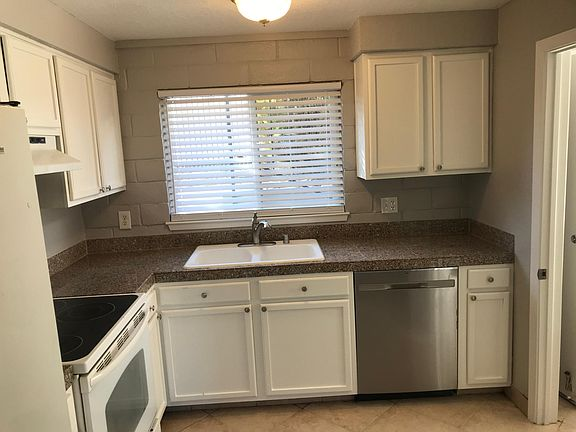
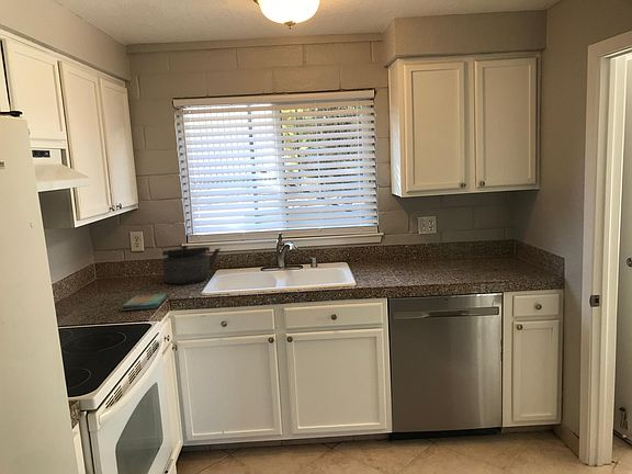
+ kettle (188, 262)
+ dish towel (145, 301)
